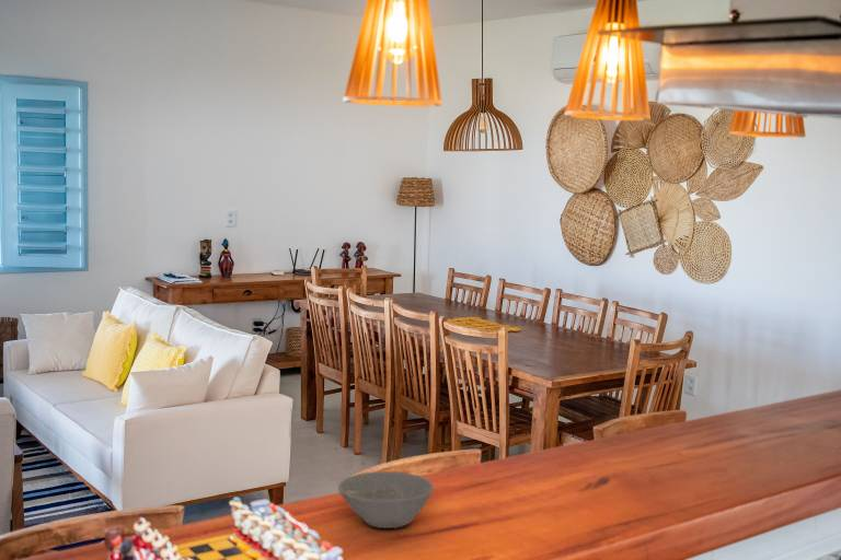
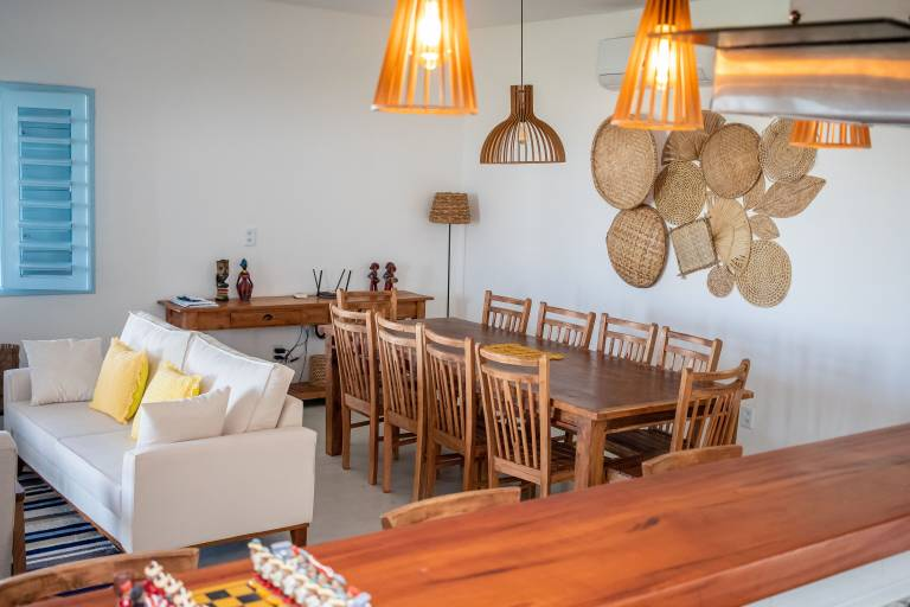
- bowl (385, 502)
